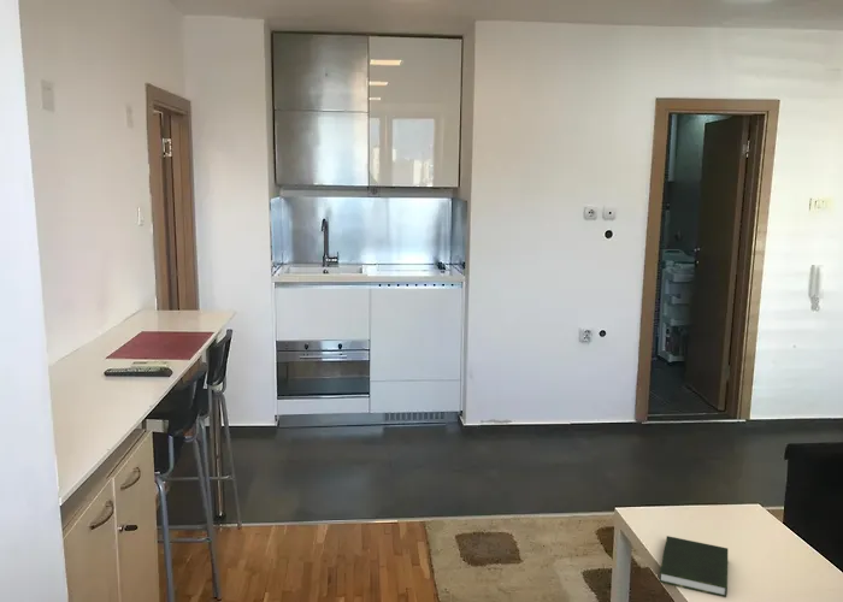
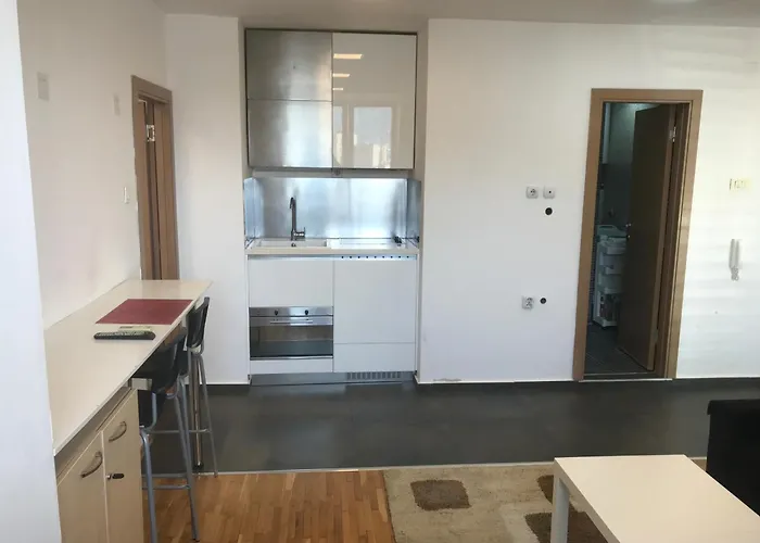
- book (694, 563)
